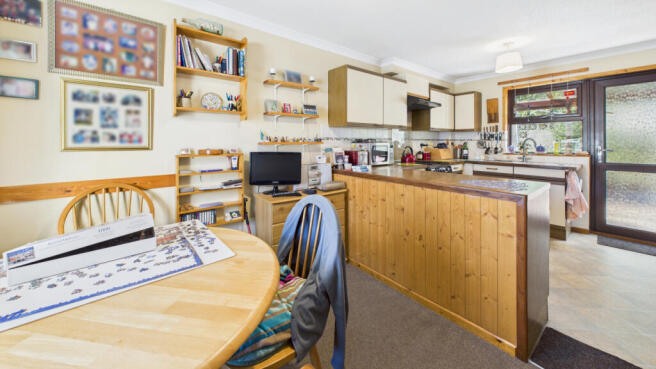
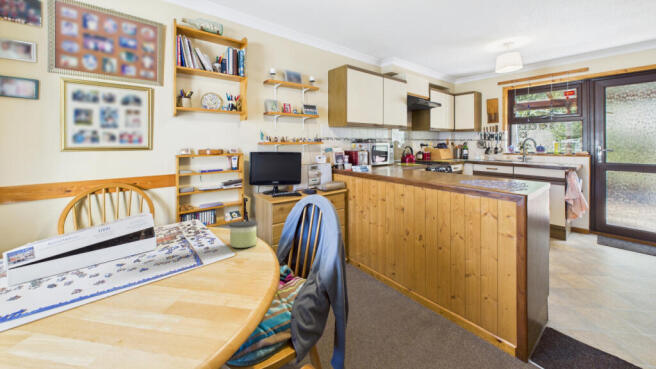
+ candle (243, 234)
